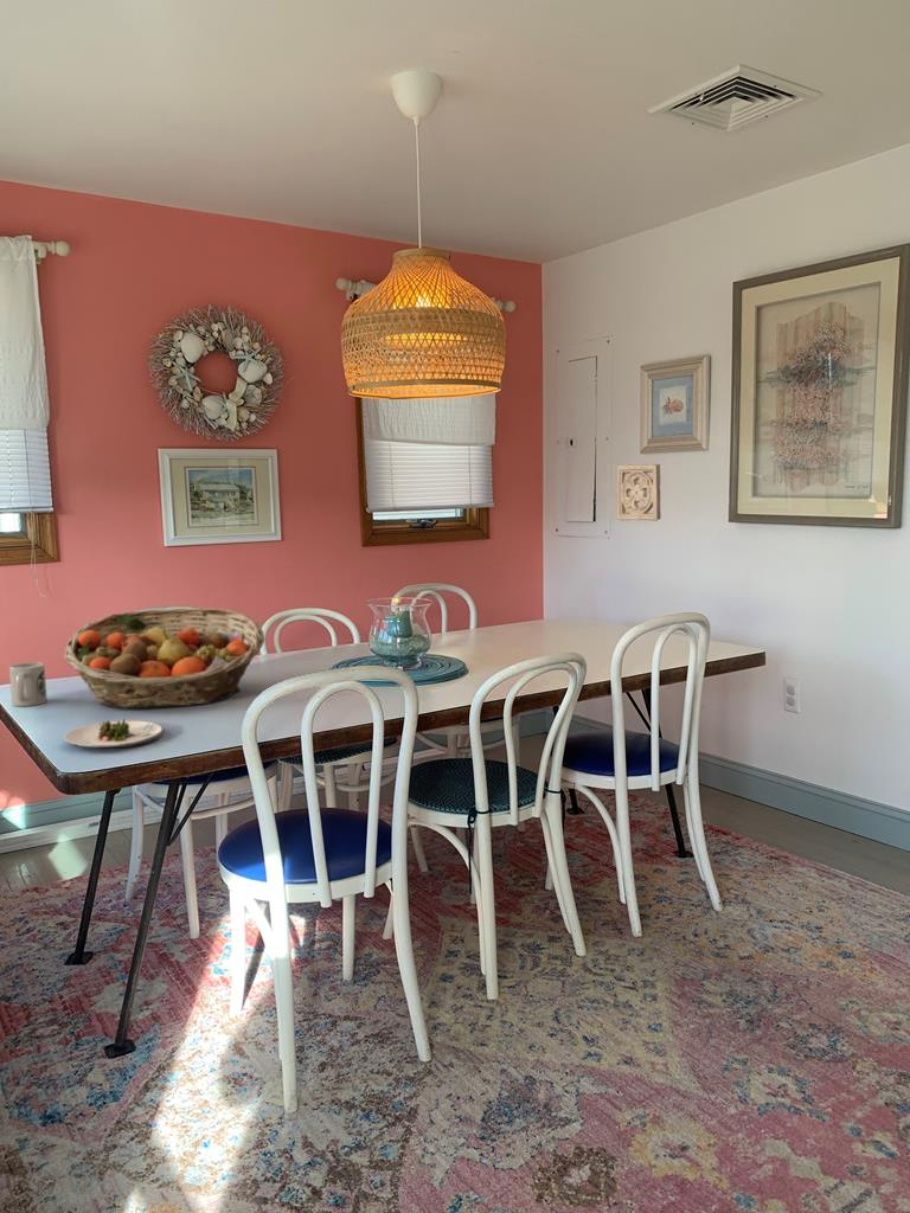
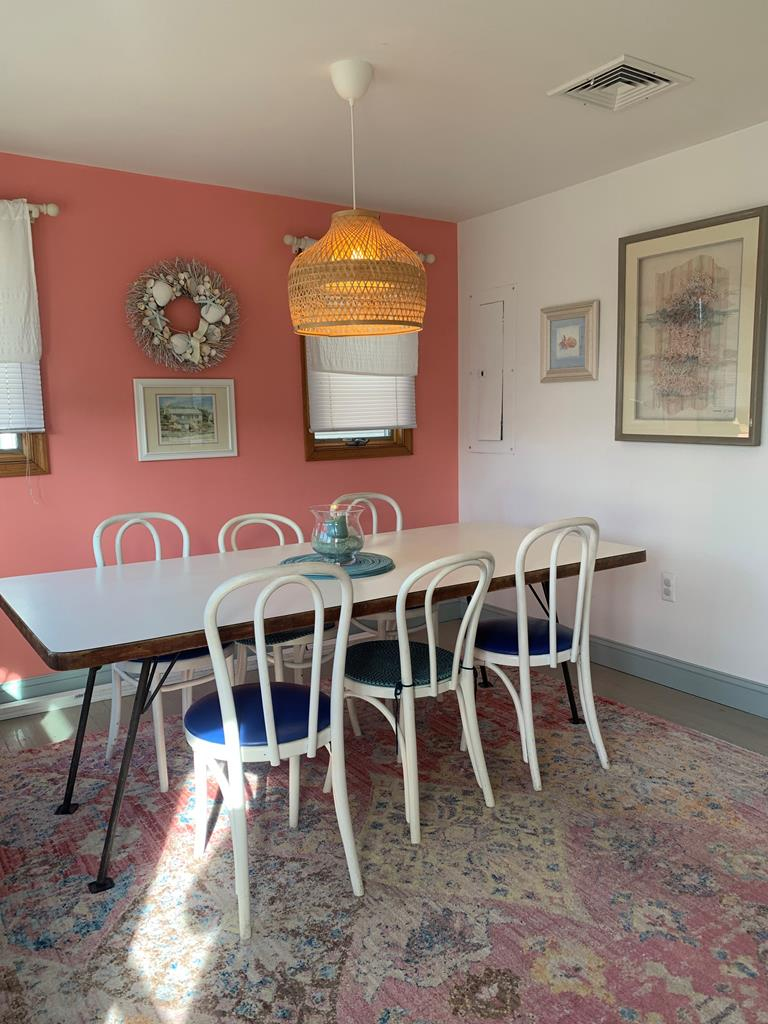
- fruit basket (167, 655)
- mug (26, 685)
- salad plate (114, 729)
- wall ornament (637, 493)
